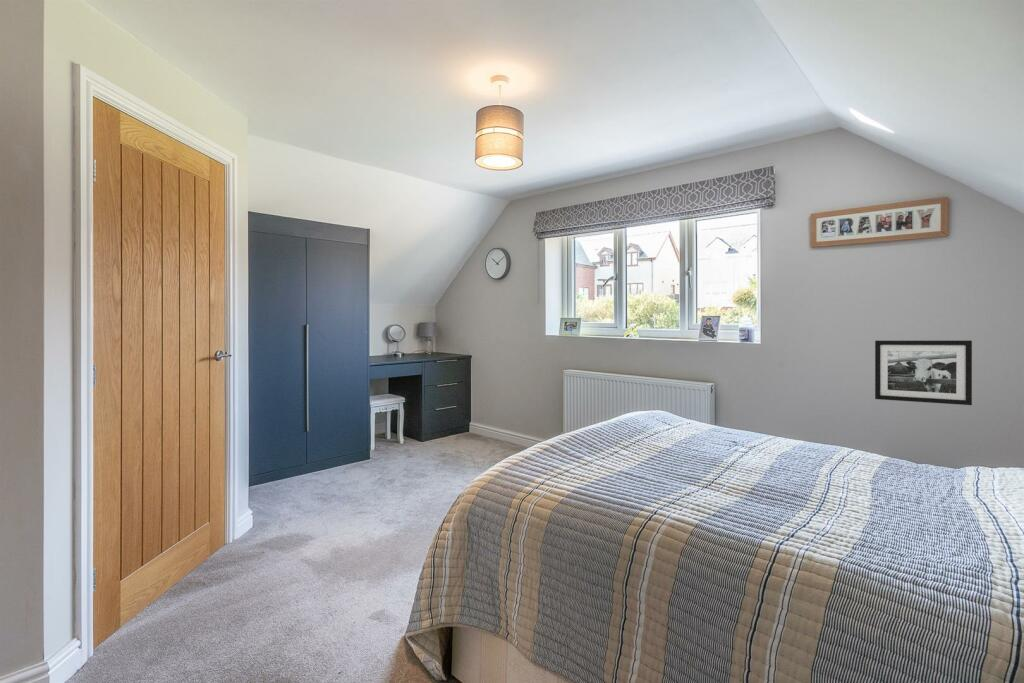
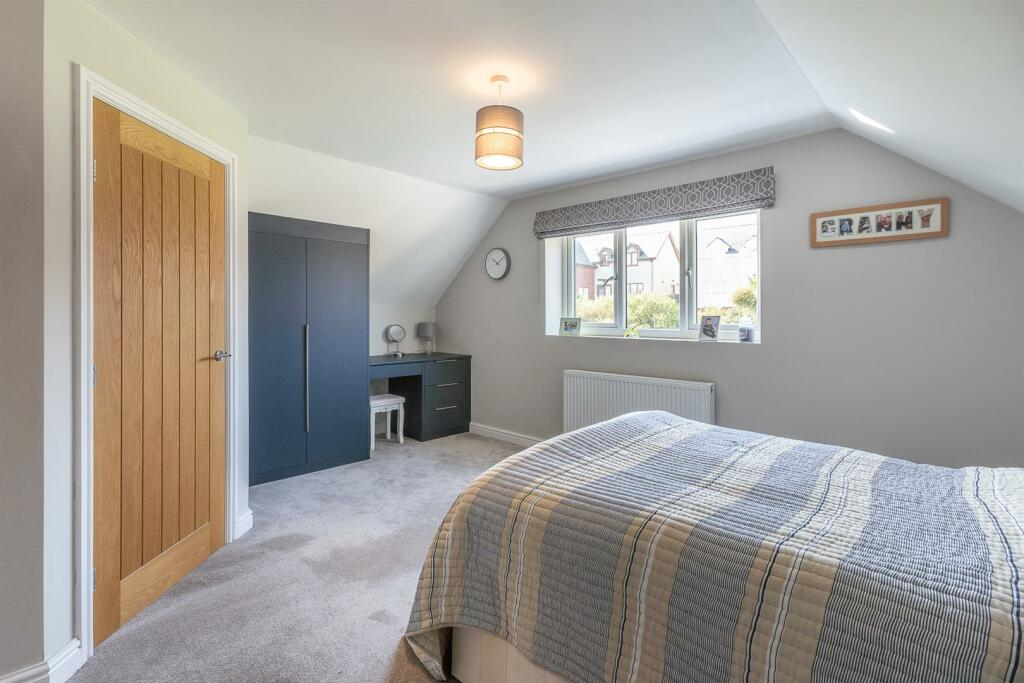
- picture frame (921, 371)
